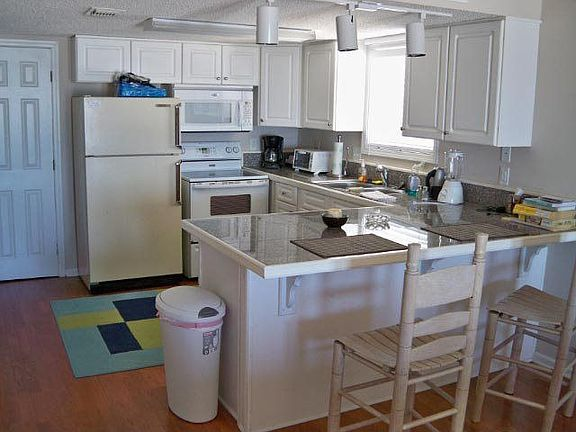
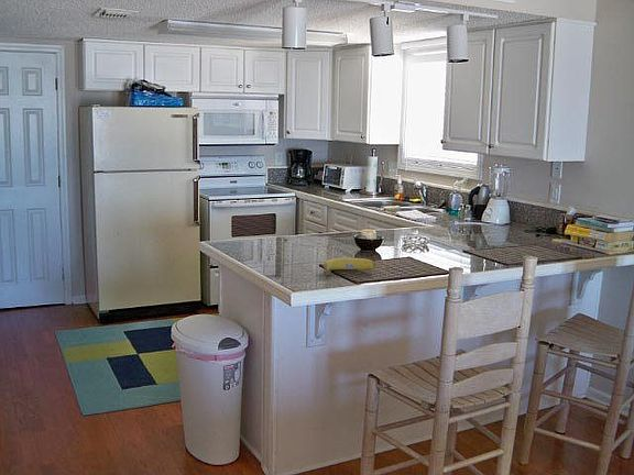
+ fruit (345, 266)
